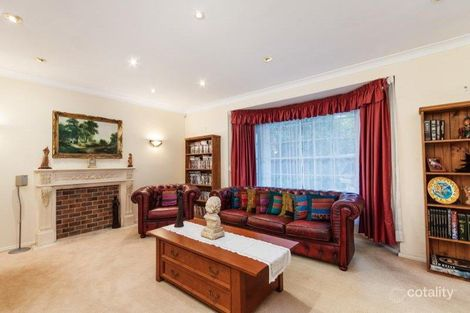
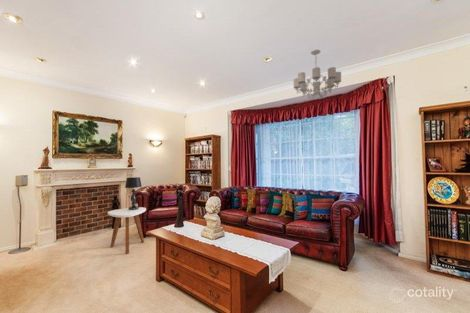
+ chandelier (316, 75)
+ table lamp (133, 193)
+ side table (128, 229)
